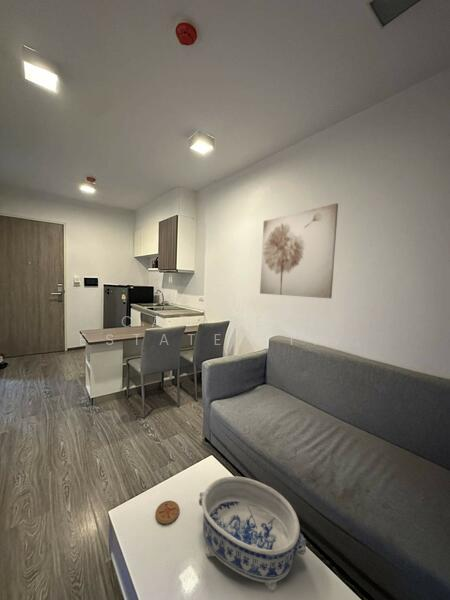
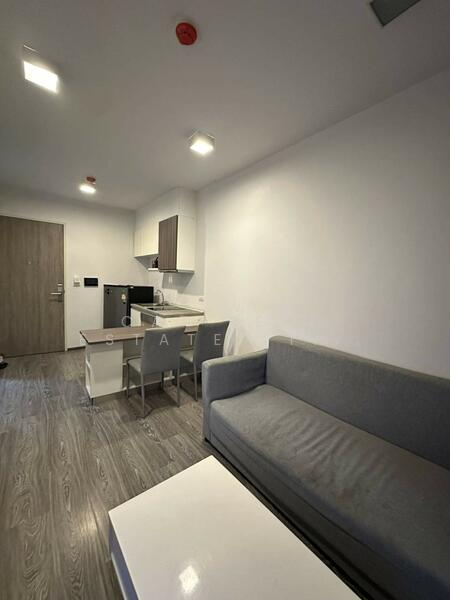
- wall art (293, 255)
- decorative bowl (247, 525)
- coaster (167, 511)
